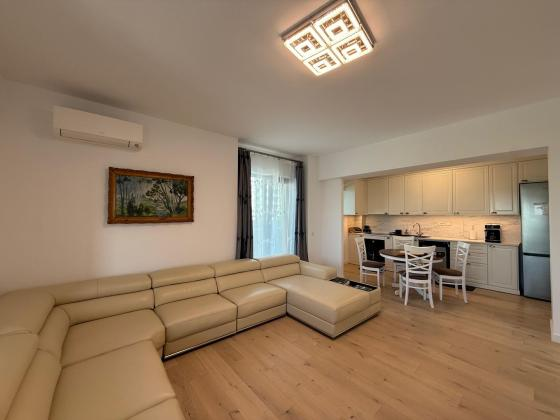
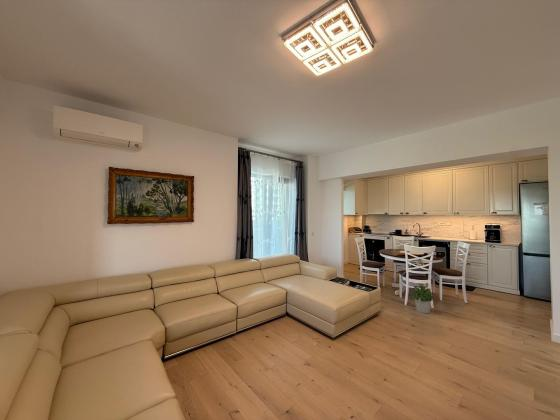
+ potted plant (421, 298)
